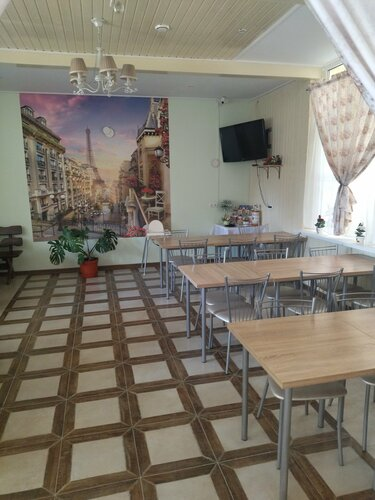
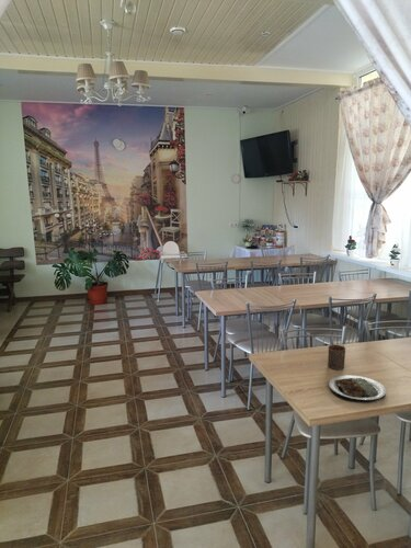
+ plate (356, 386)
+ cup (335, 356)
